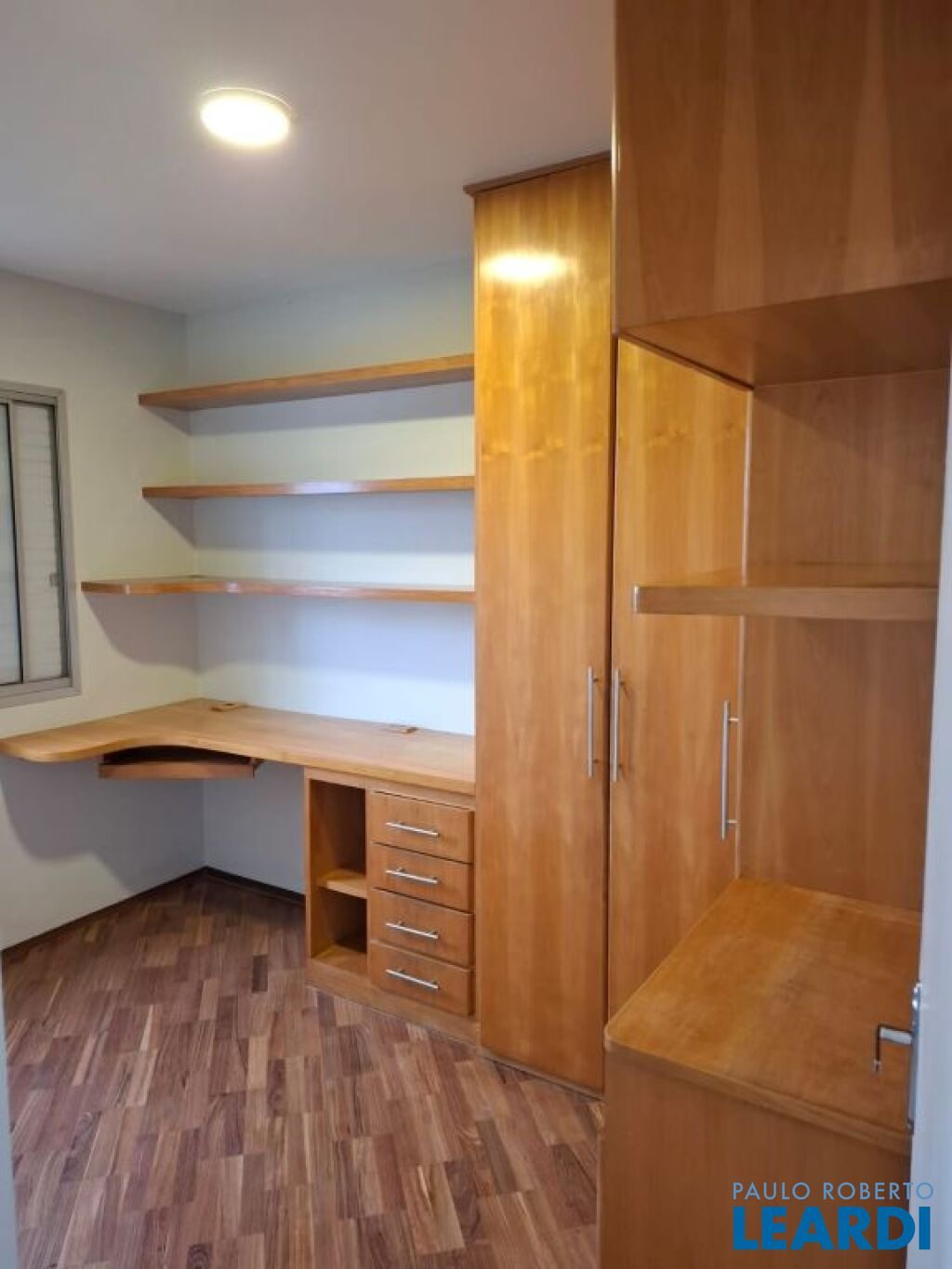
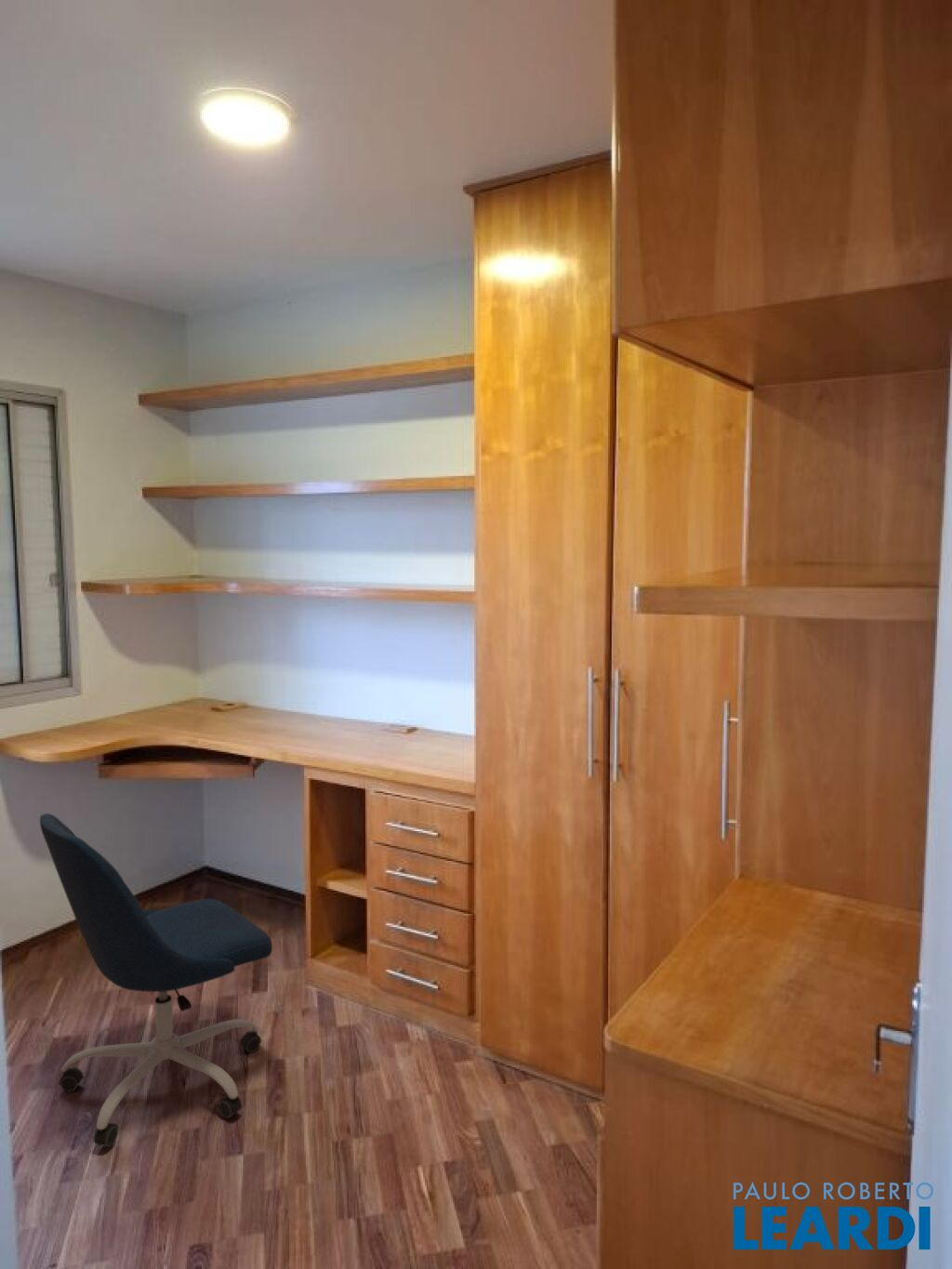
+ office chair (162, 946)
